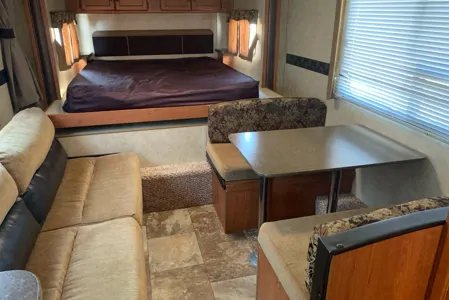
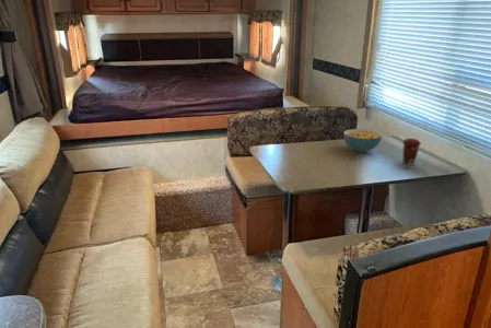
+ coffee cup (410, 151)
+ cereal bowl (361, 142)
